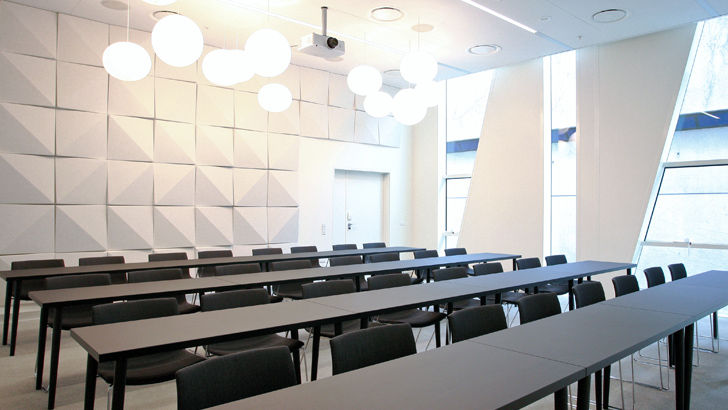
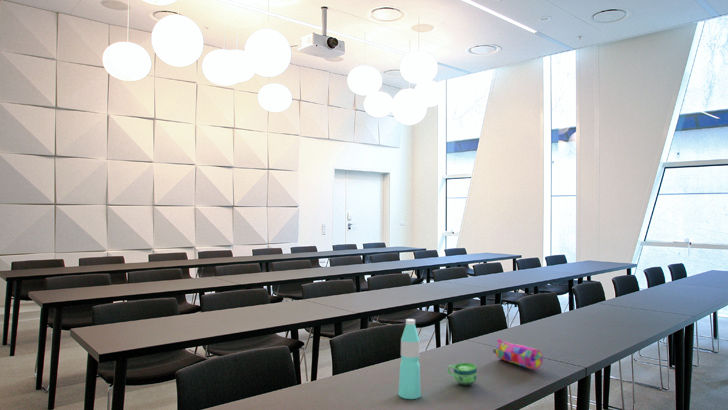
+ water bottle (410, 357)
+ pencil case (517, 353)
+ cup (461, 374)
